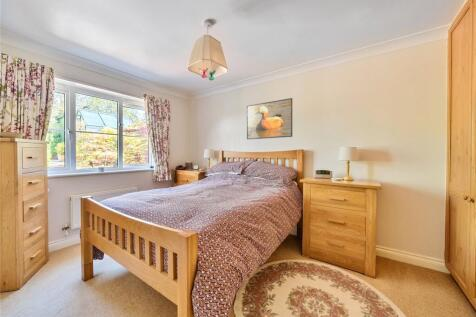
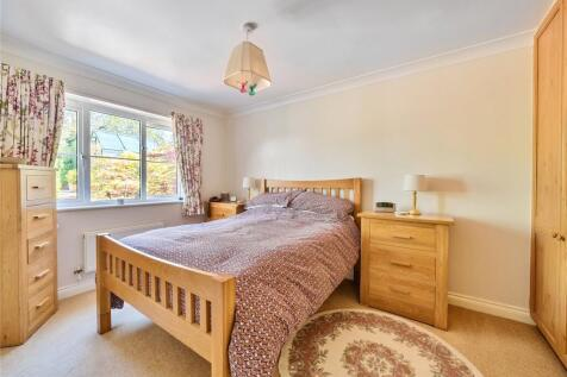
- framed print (268, 120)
